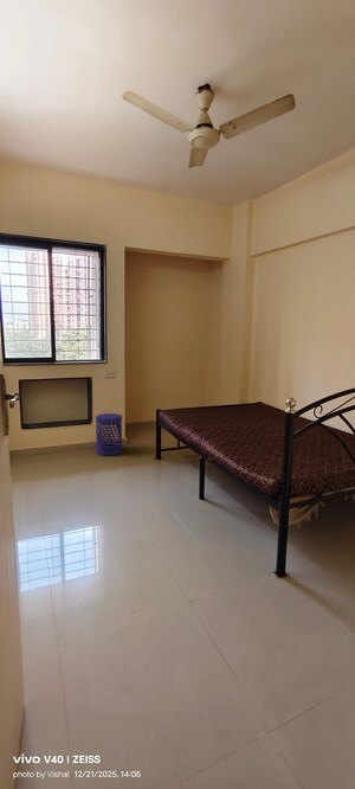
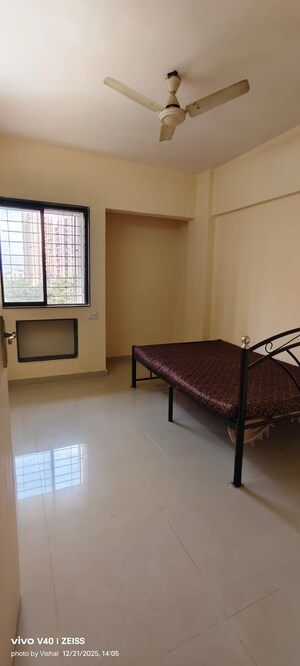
- waste bin (109, 434)
